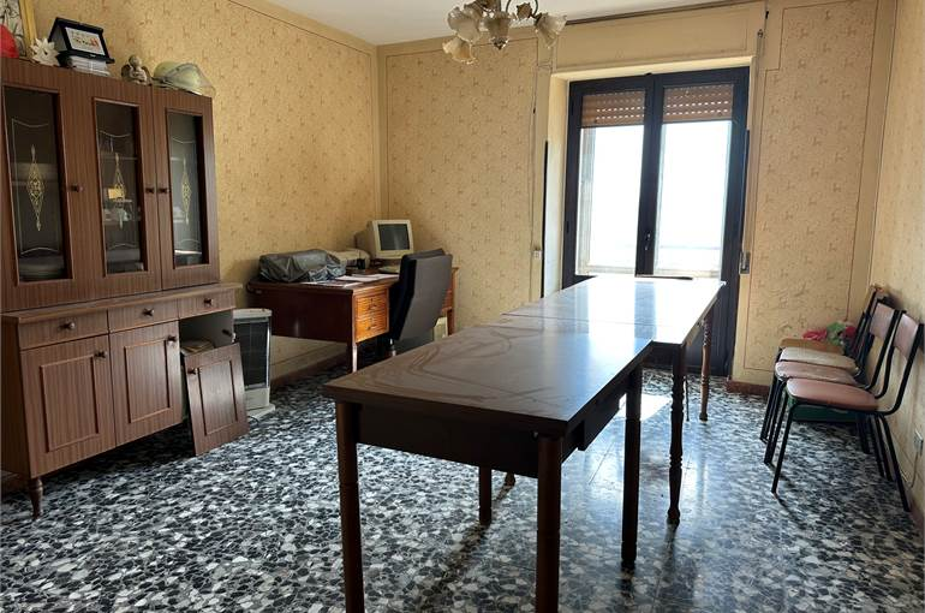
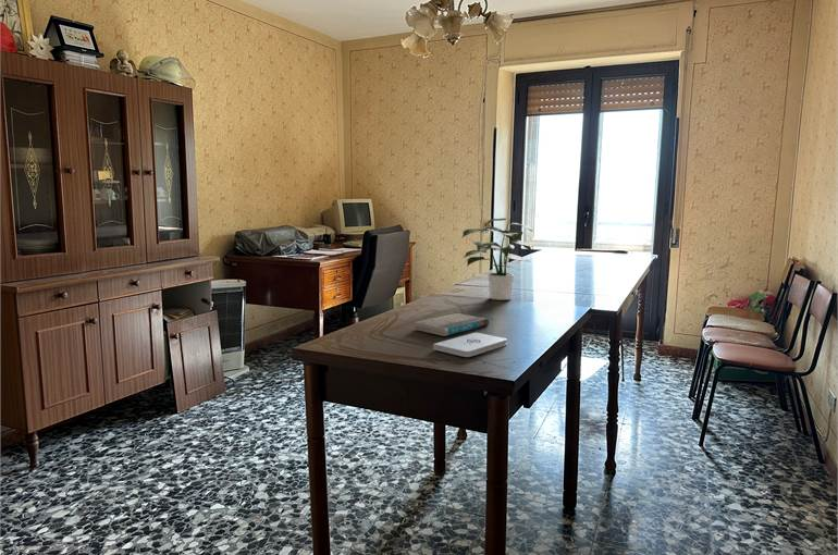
+ notepad (471, 344)
+ book (452, 323)
+ potted plant (500, 258)
